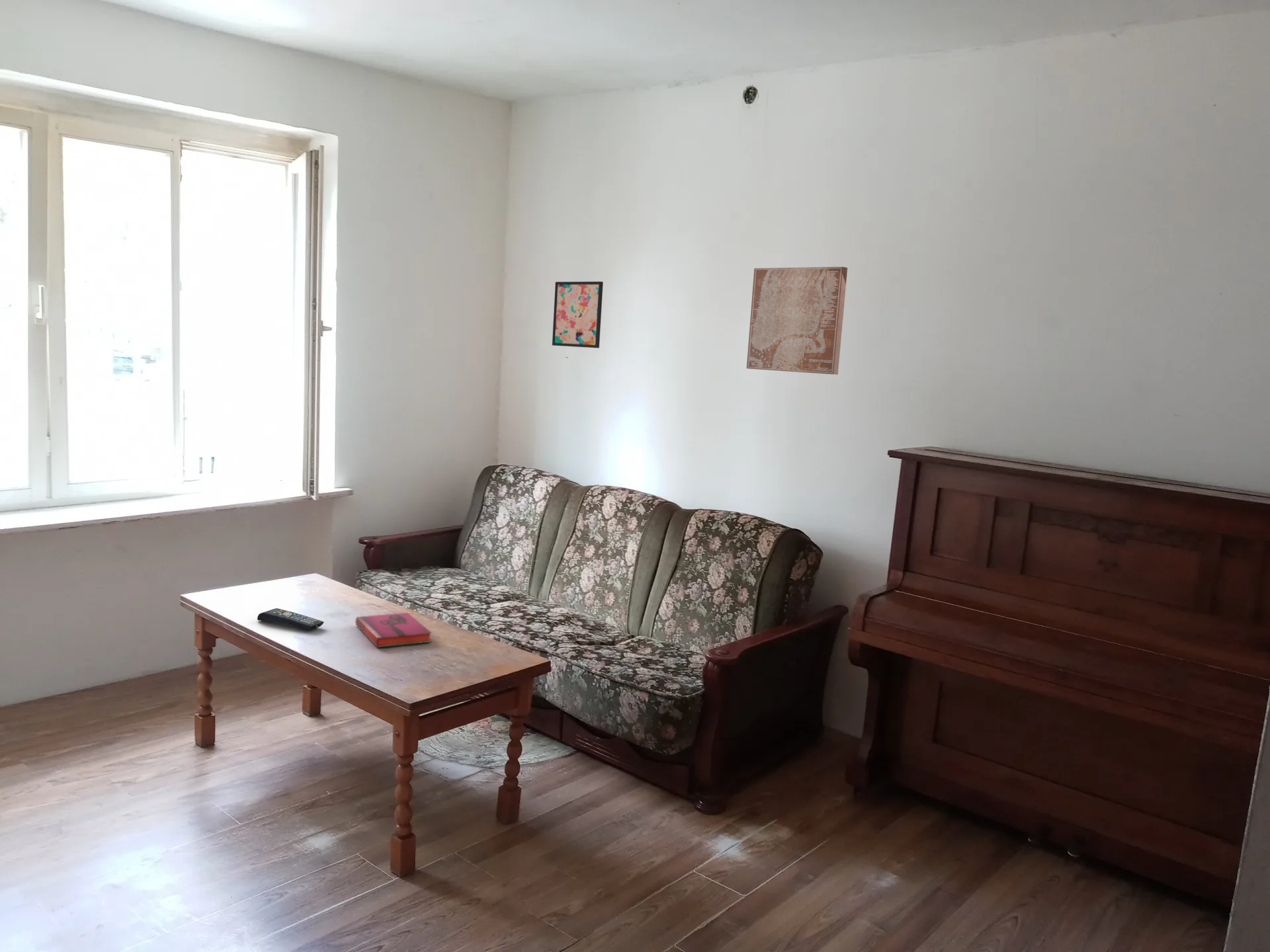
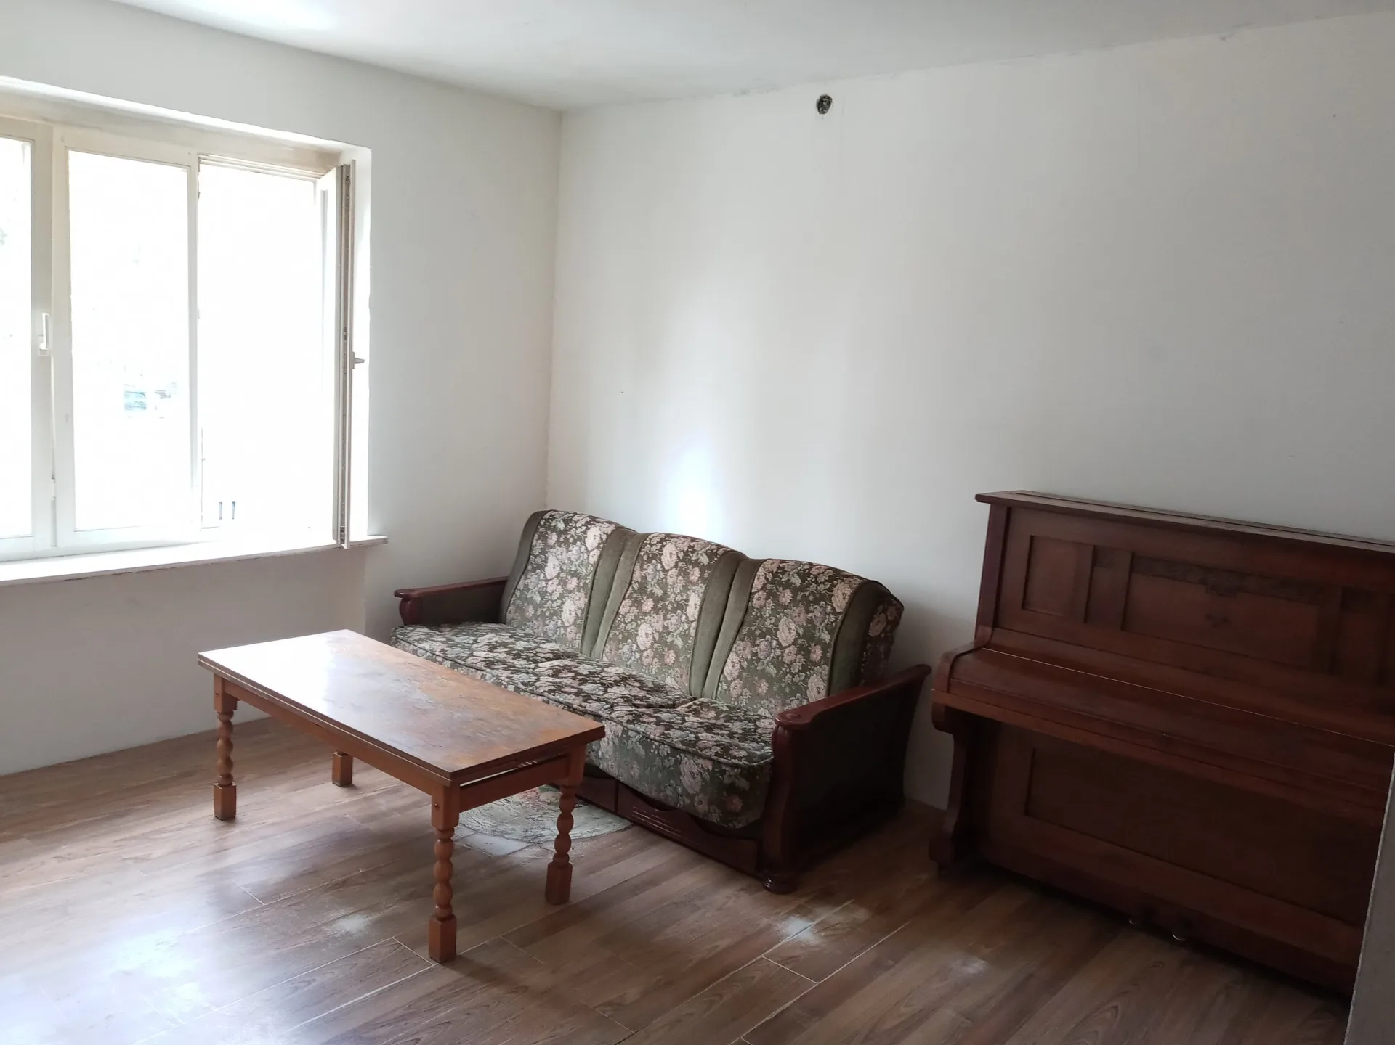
- wall art (577, 314)
- remote control (290, 619)
- wall art (794, 320)
- hardback book (392, 629)
